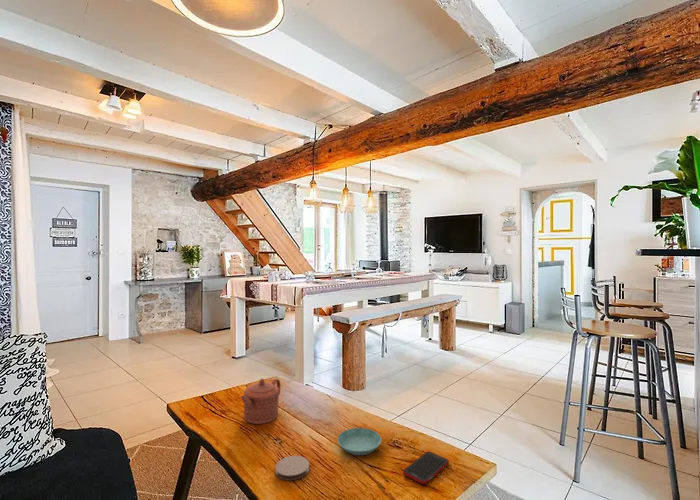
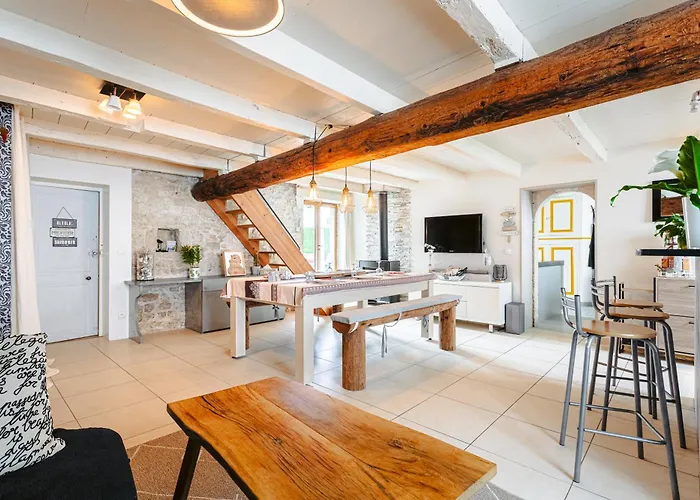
- cell phone (426, 467)
- teapot (261, 397)
- saucer (359, 442)
- coaster (292, 467)
